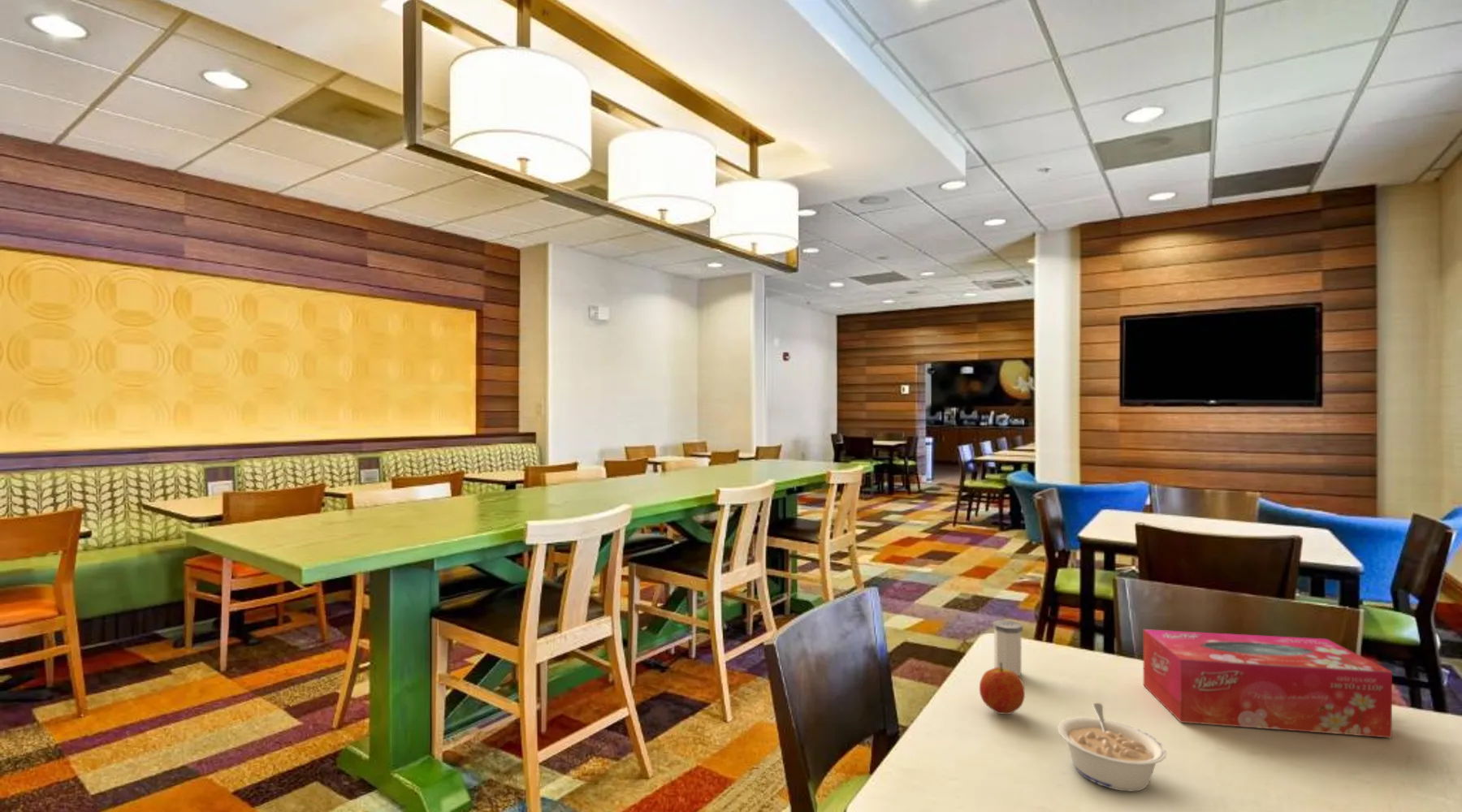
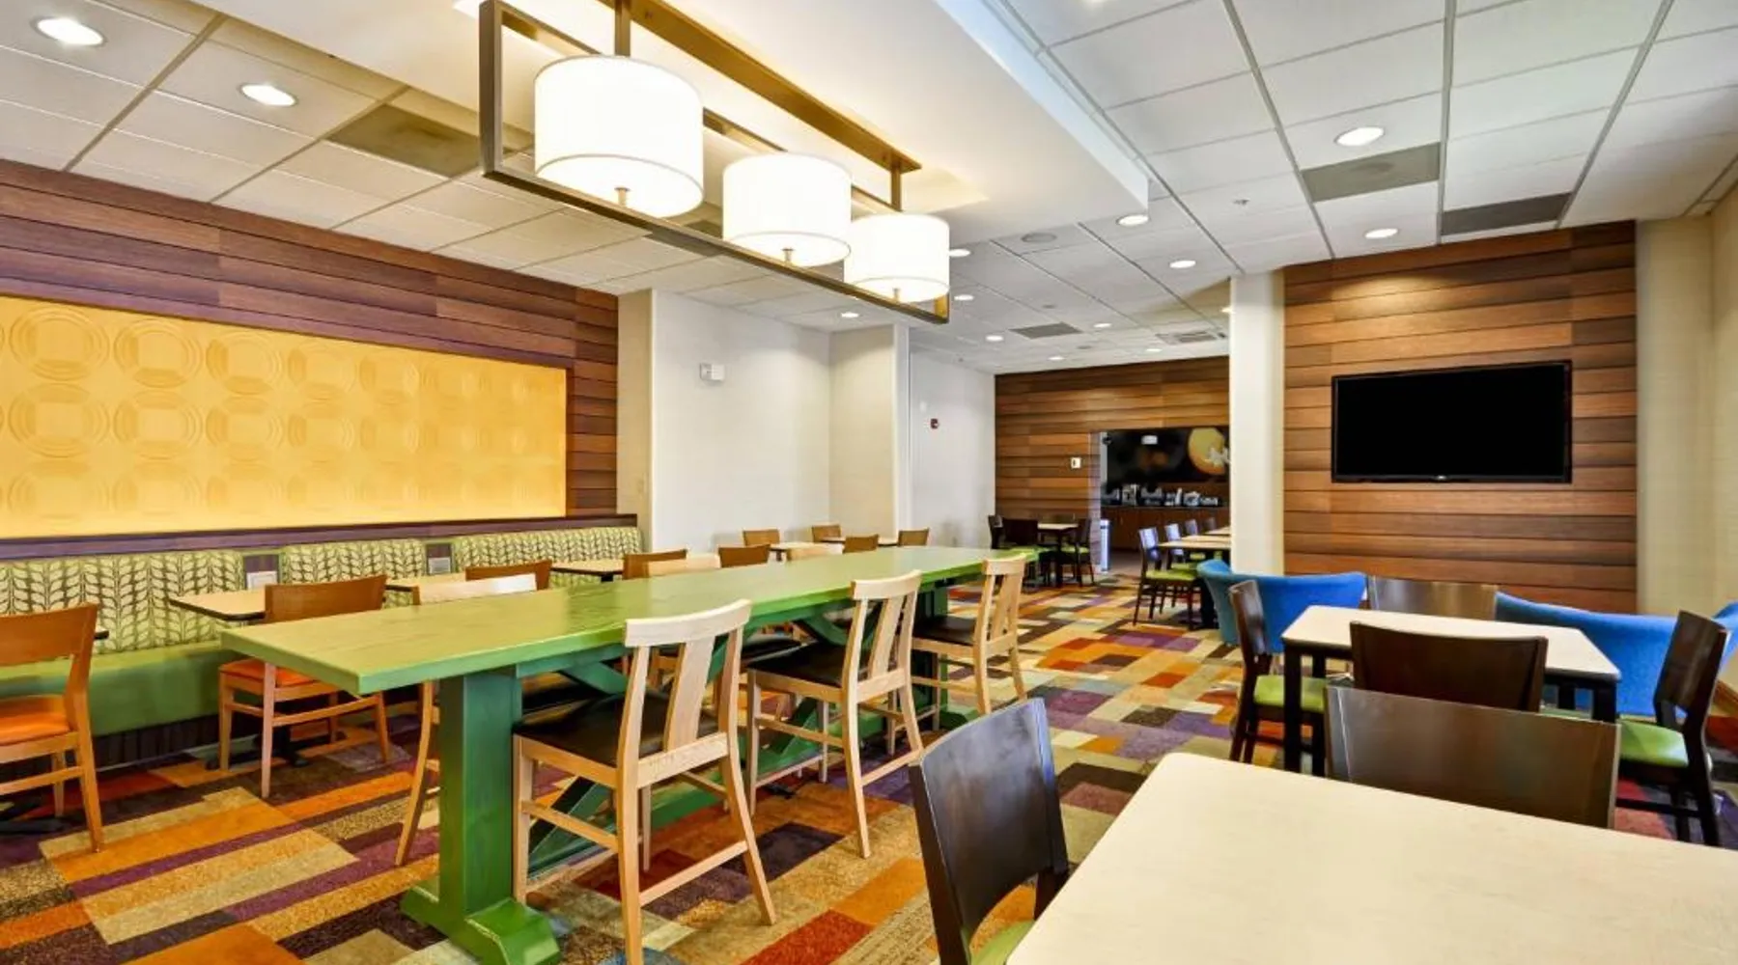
- legume (1106, 750)
- salt shaker (1007, 648)
- tissue box (1257, 679)
- fruit (1001, 687)
